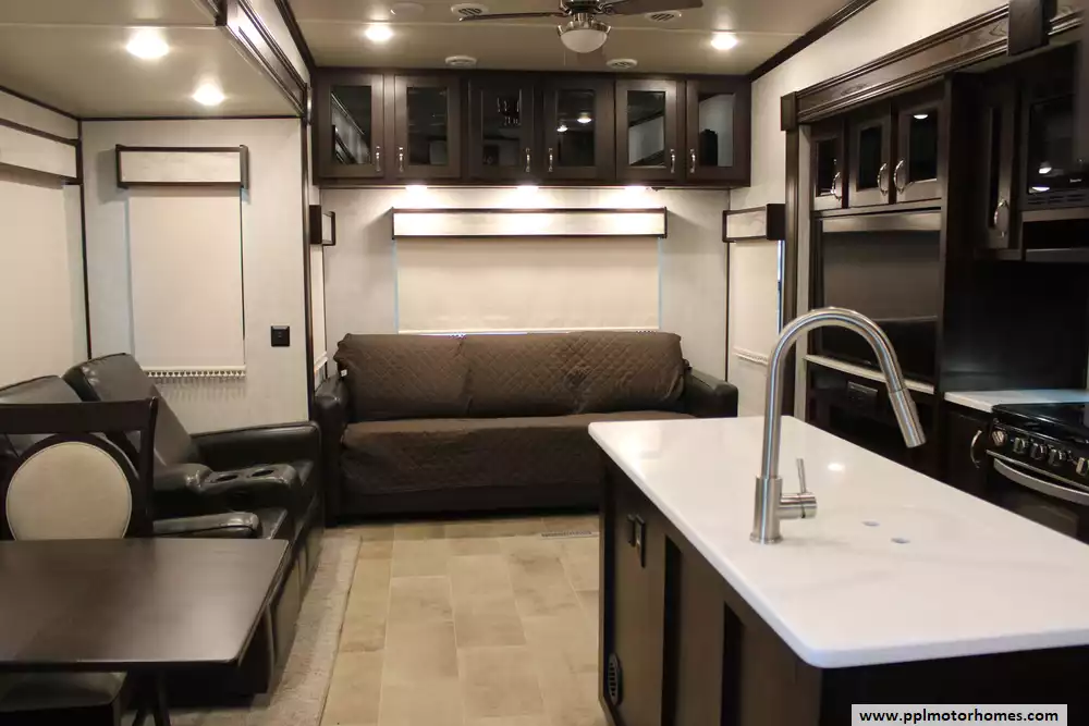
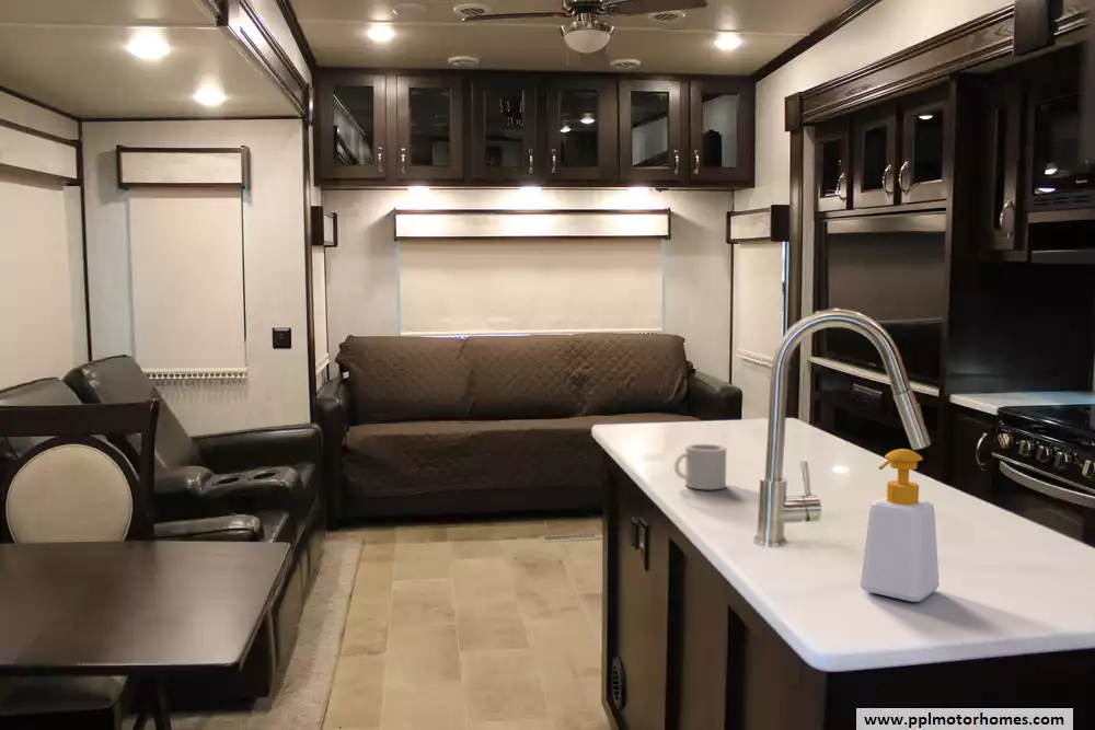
+ mug (699, 466)
+ soap bottle (896, 523)
